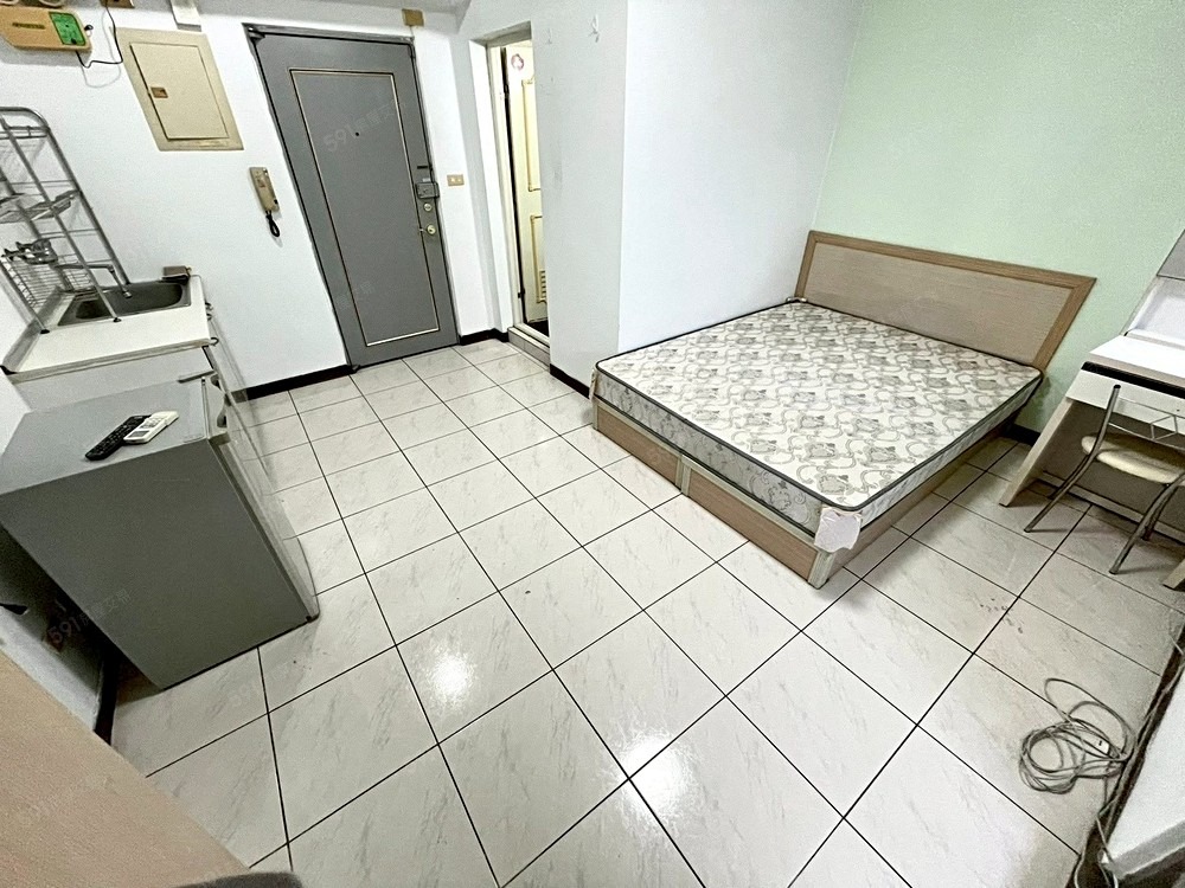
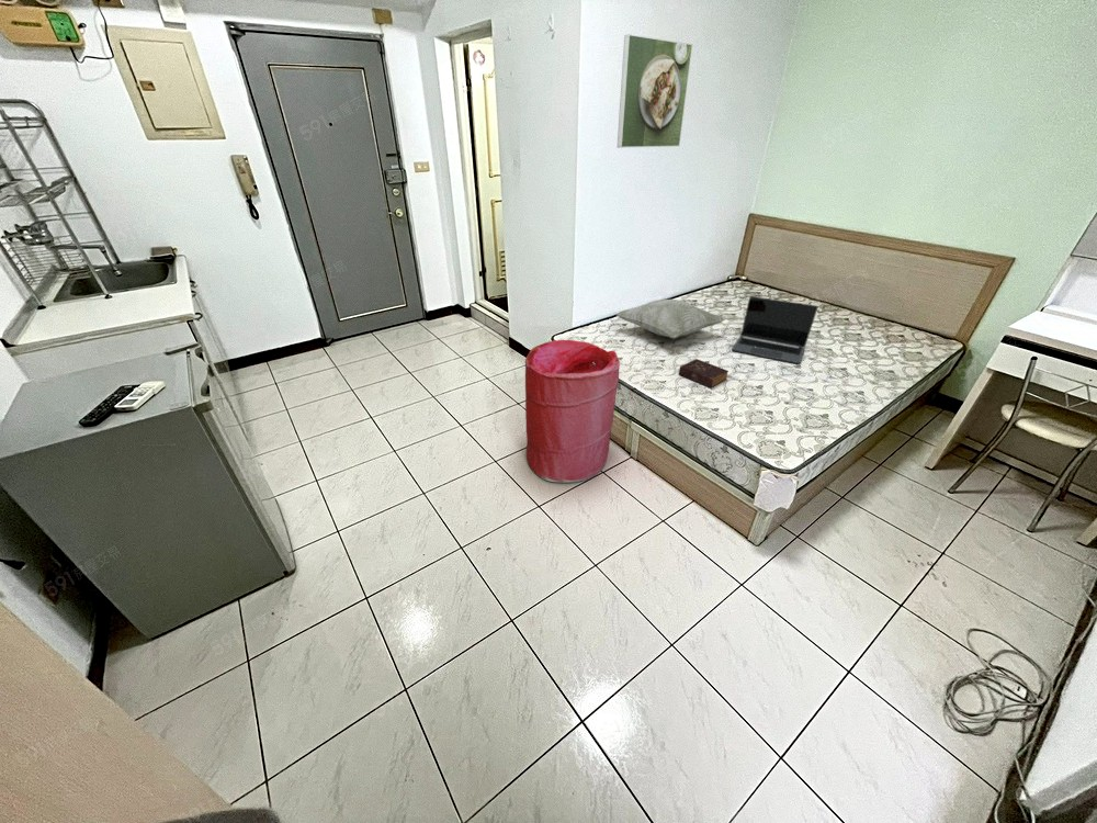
+ decorative pillow (669, 317)
+ laundry hamper (570, 407)
+ laptop (773, 328)
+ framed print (654, 95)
+ book (703, 372)
